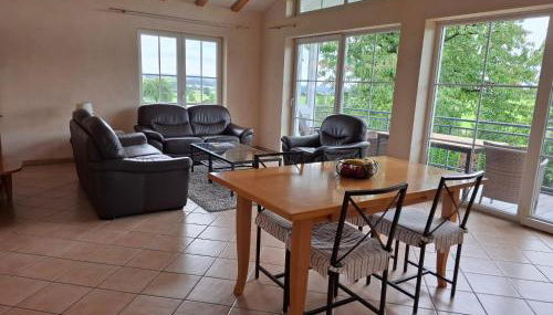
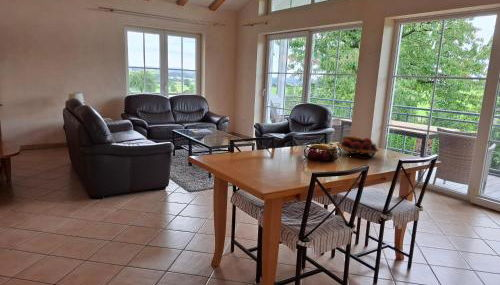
+ fruit basket (357, 145)
